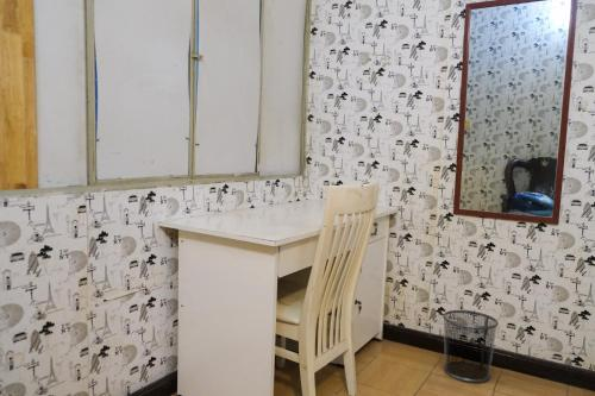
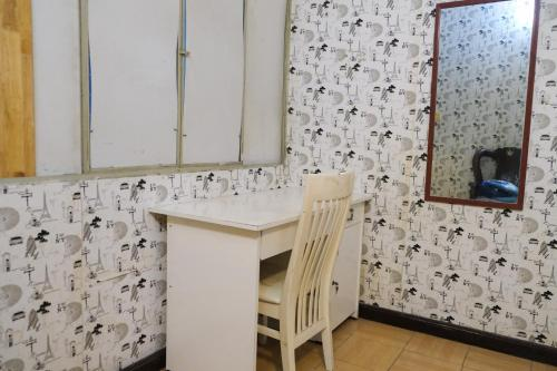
- waste bin (468, 345)
